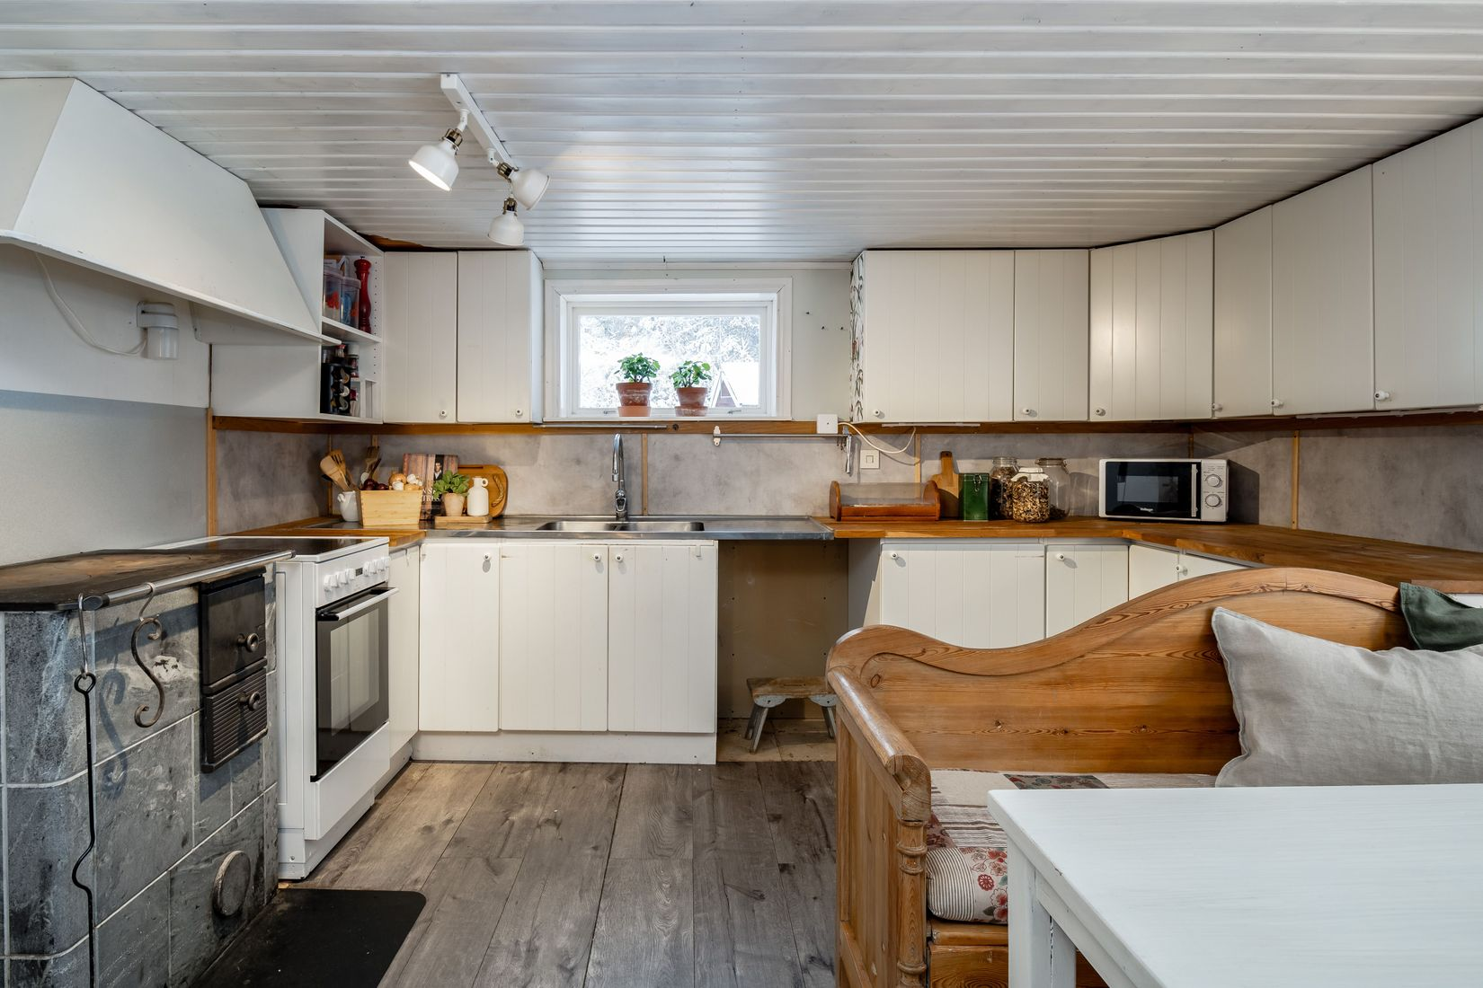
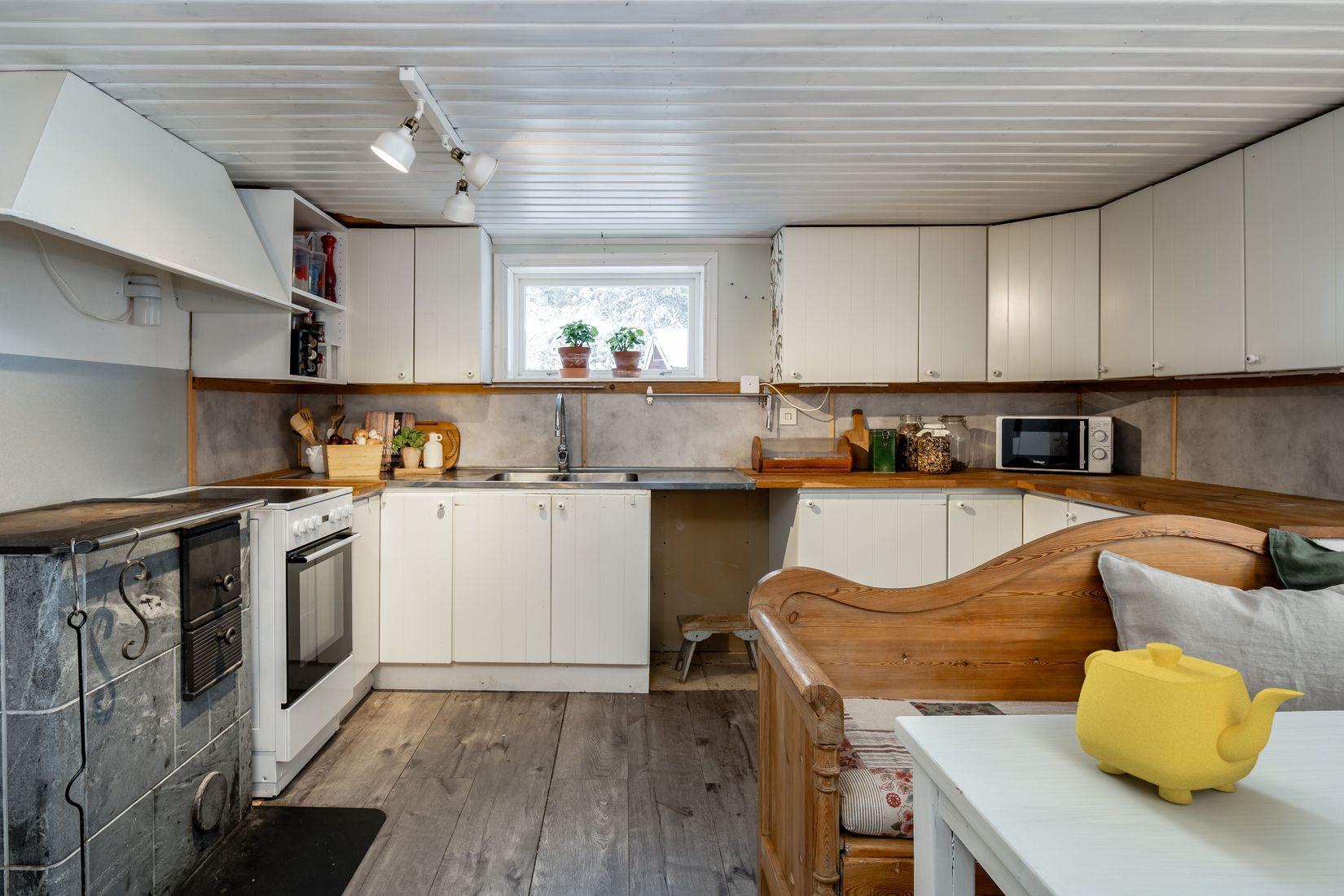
+ teapot (1180, 716)
